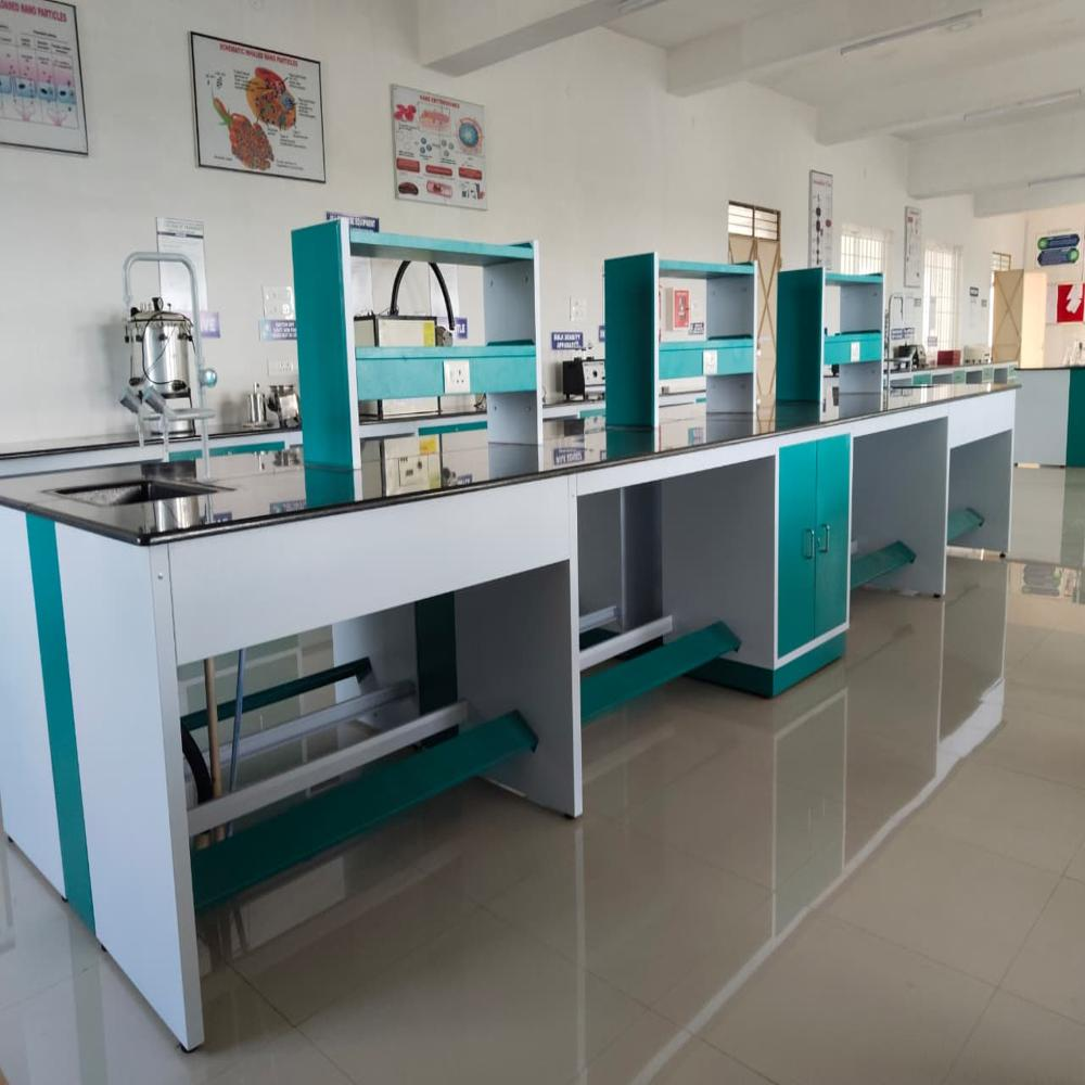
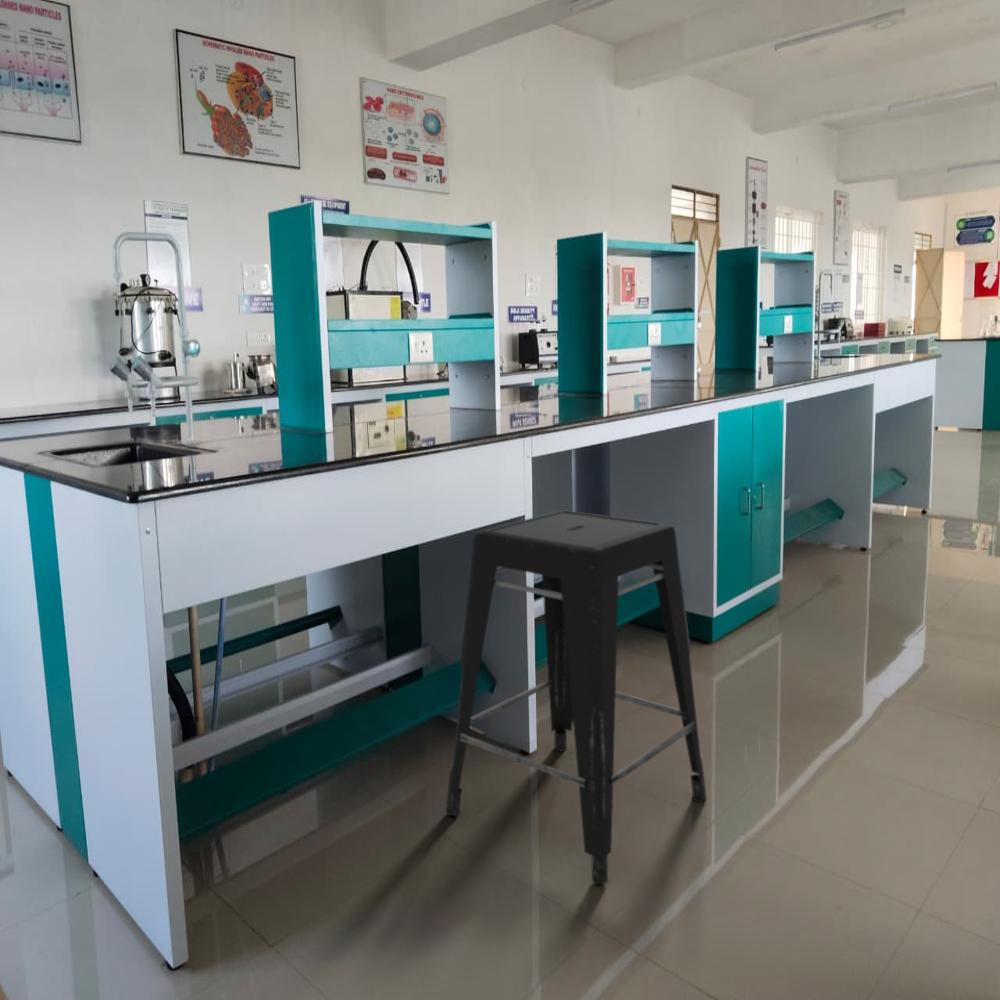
+ stool (576, 670)
